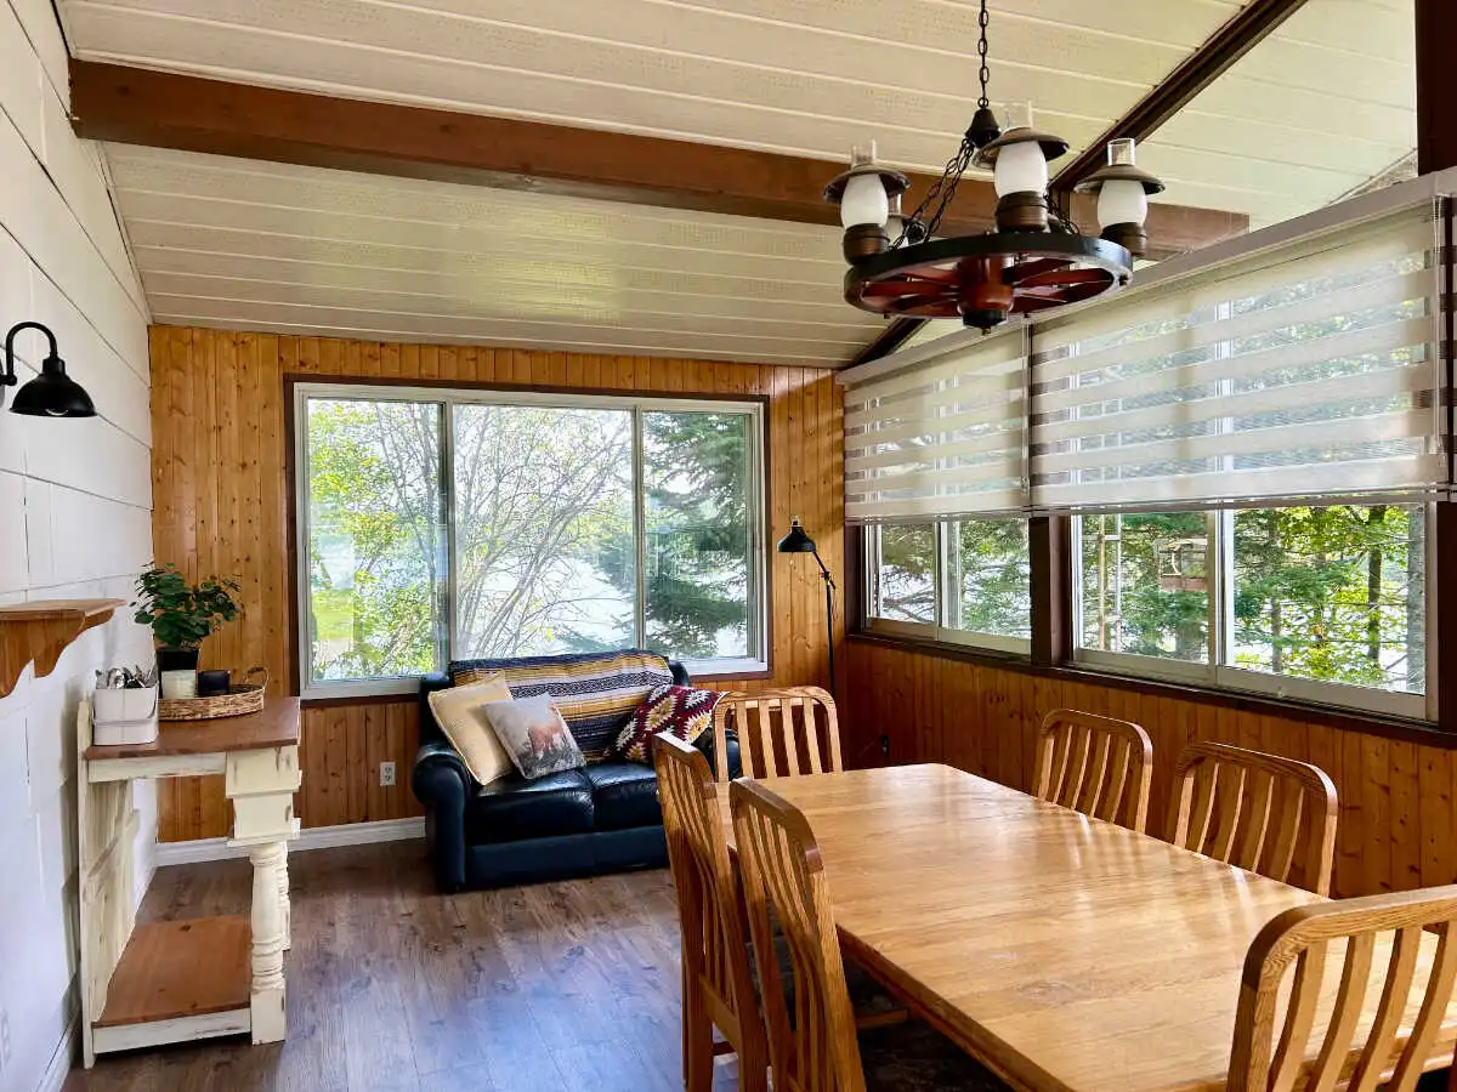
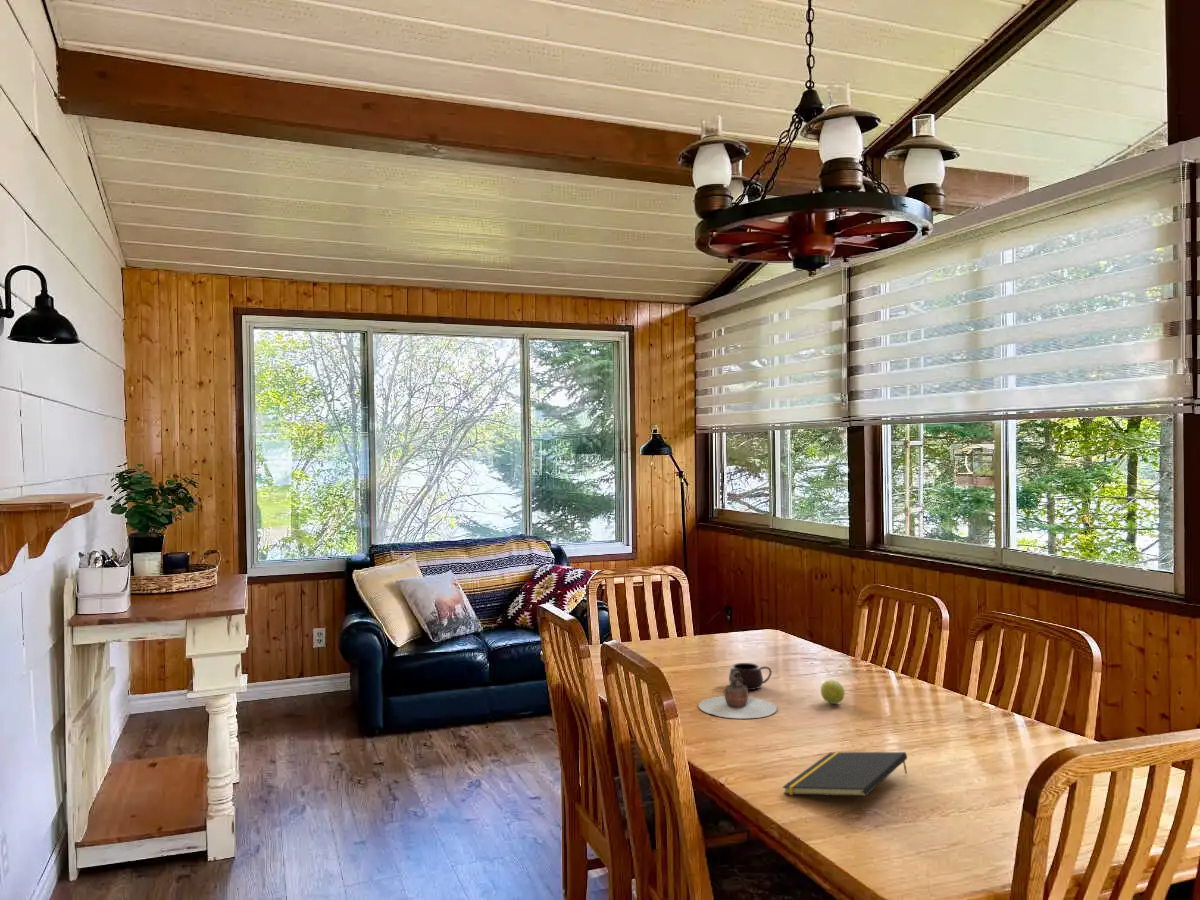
+ mug (750, 676)
+ fruit (832, 691)
+ teapot (737, 690)
+ notepad (846, 772)
